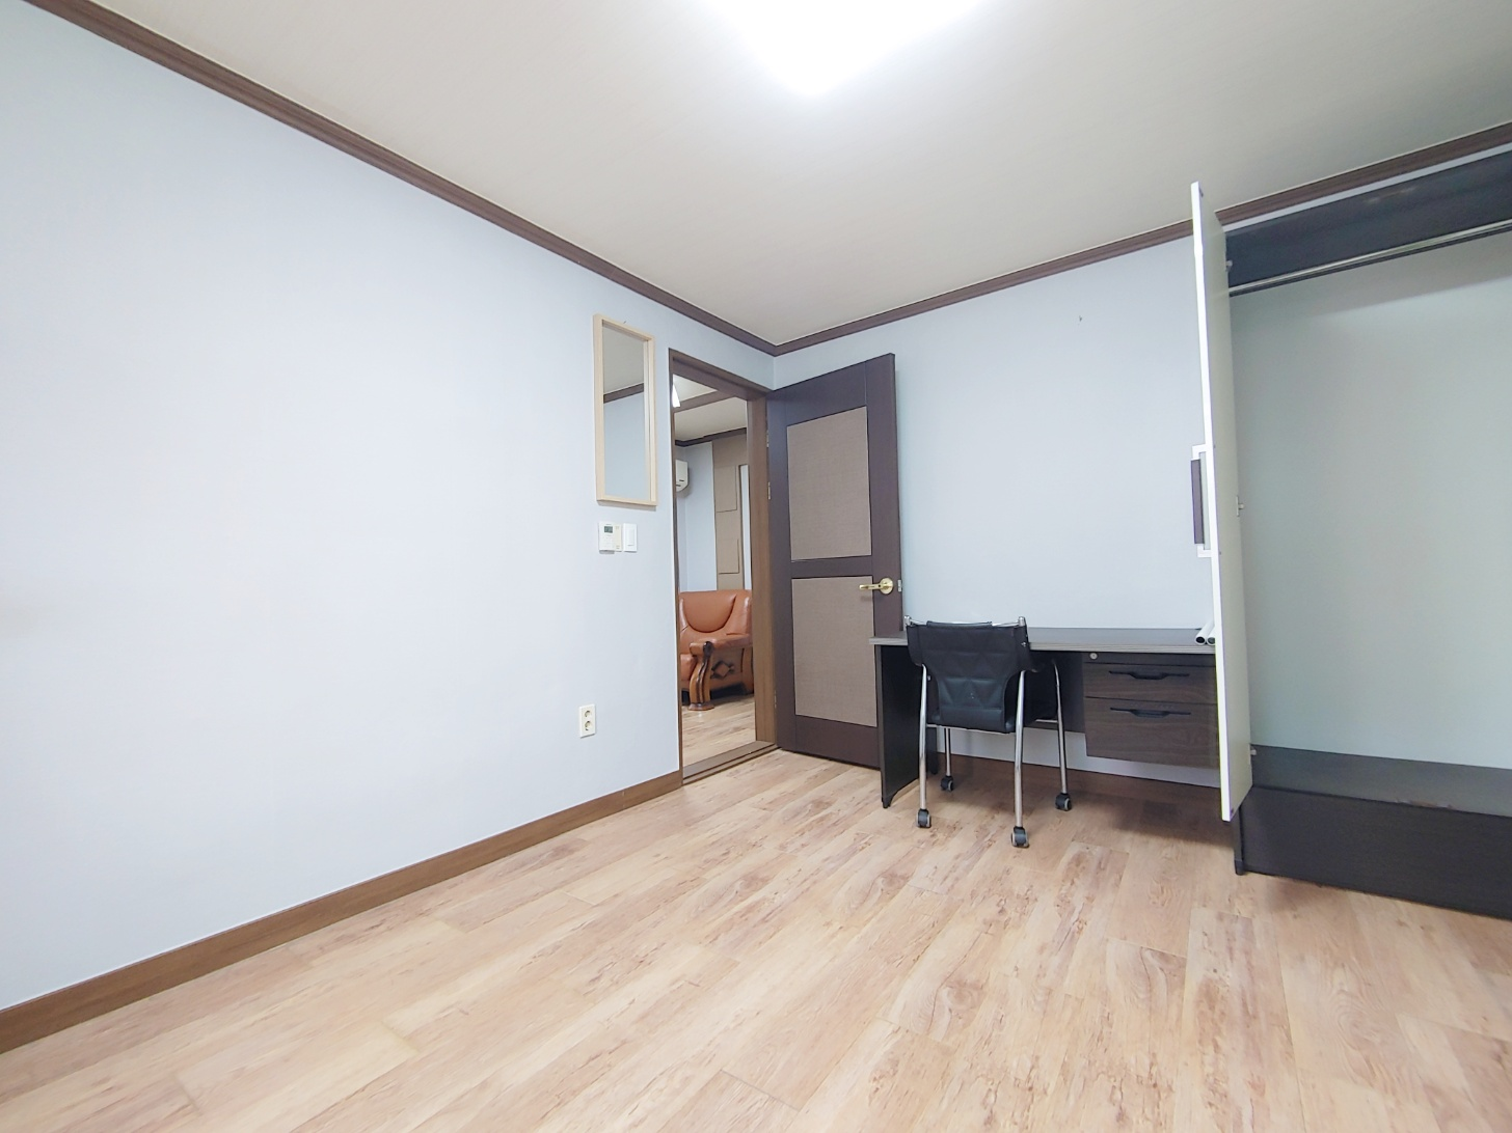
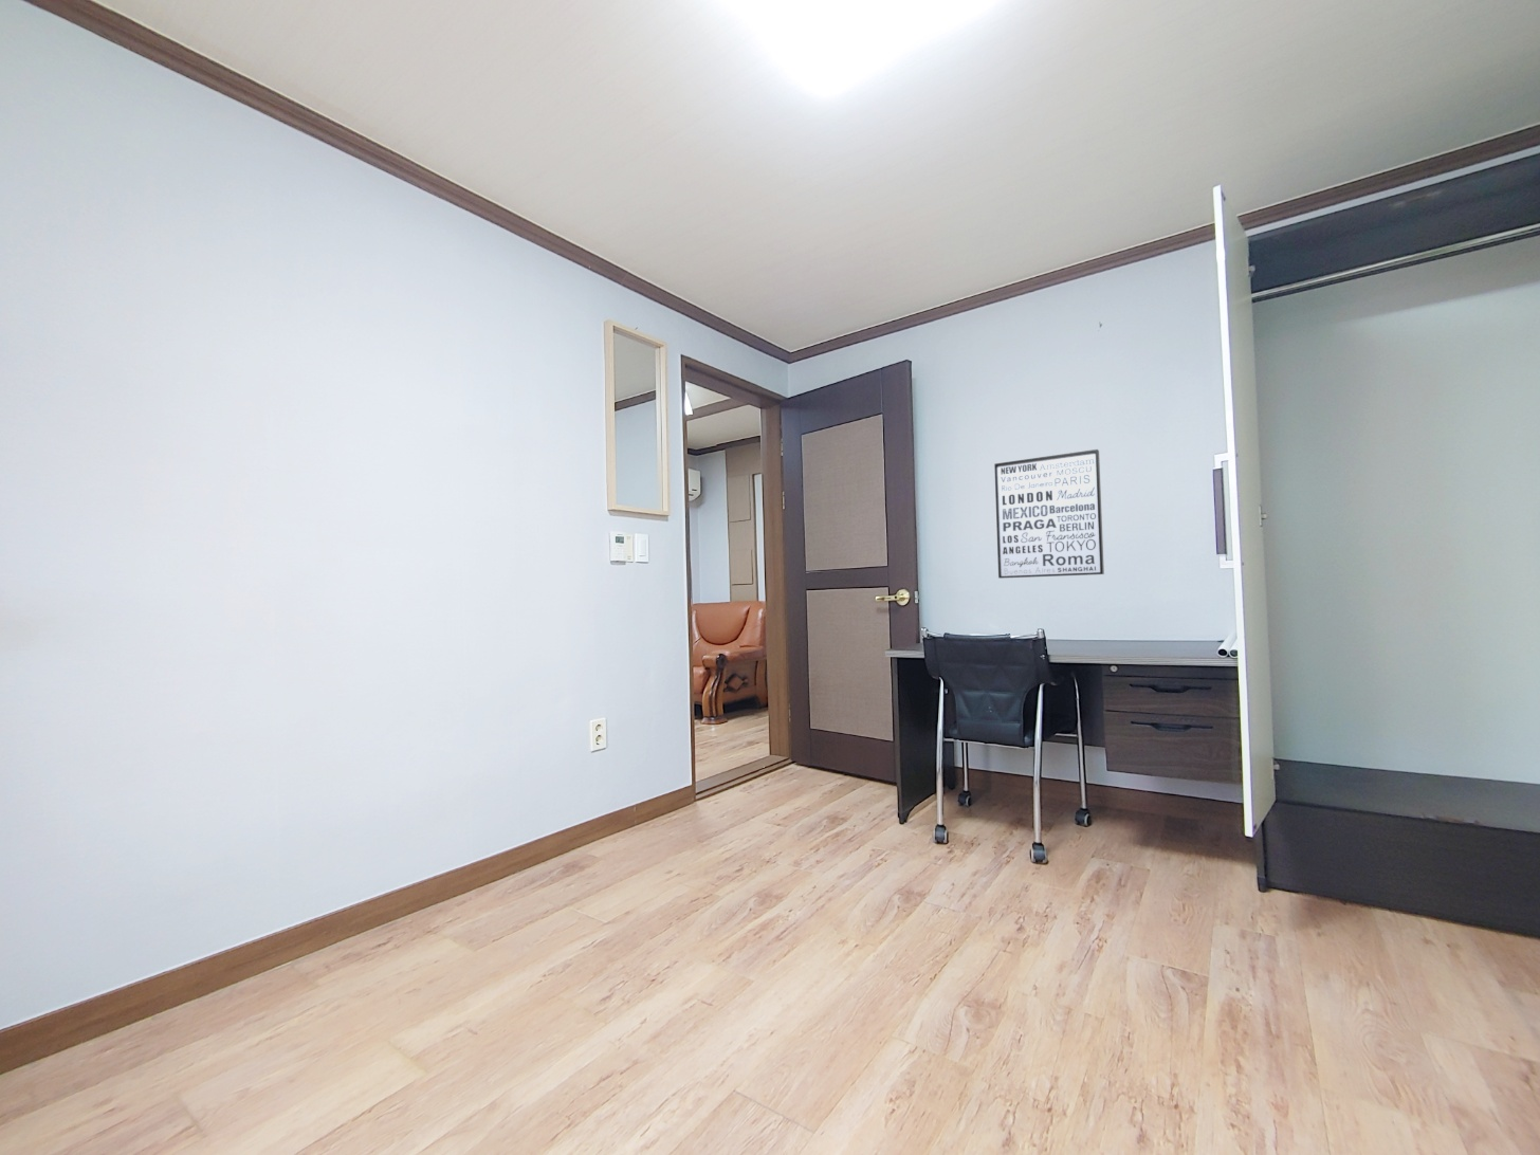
+ wall art (1046, 516)
